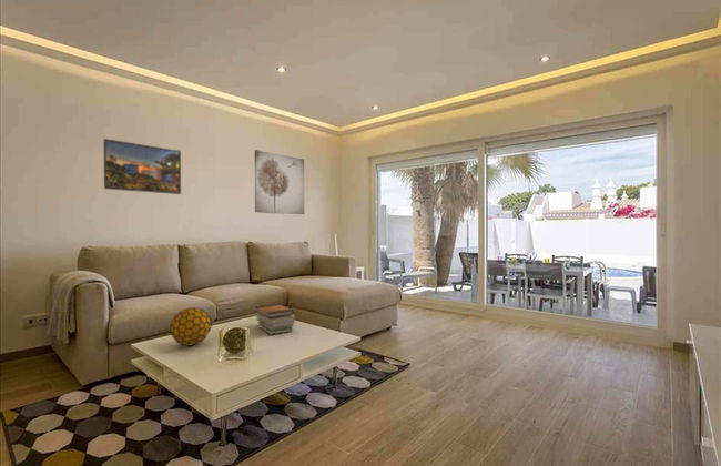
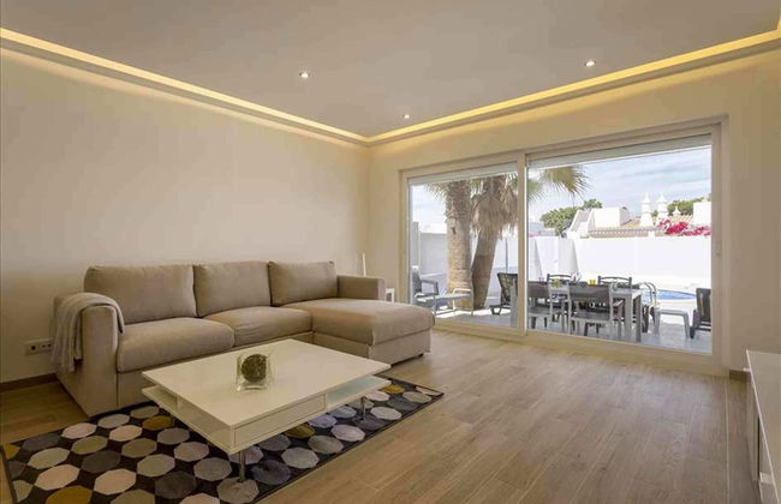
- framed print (144, 168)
- wall art (281, 184)
- book stack (274, 318)
- decorative ball (191, 326)
